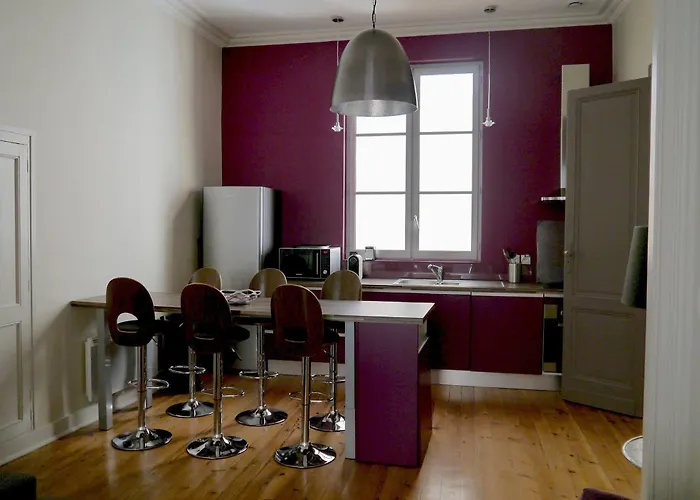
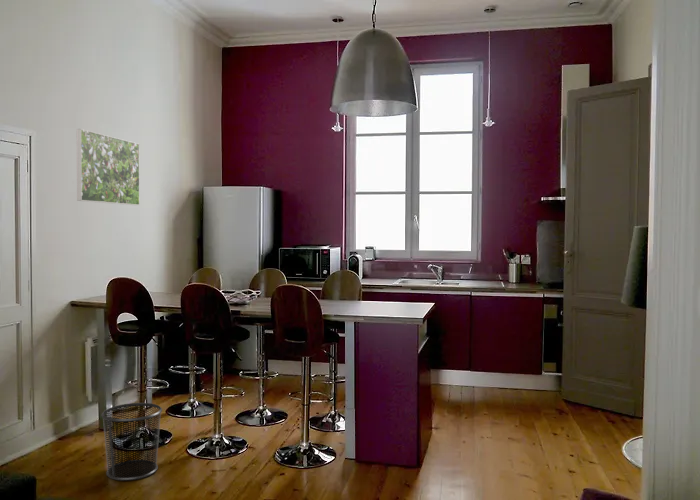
+ waste bin (132, 440)
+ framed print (110, 170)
